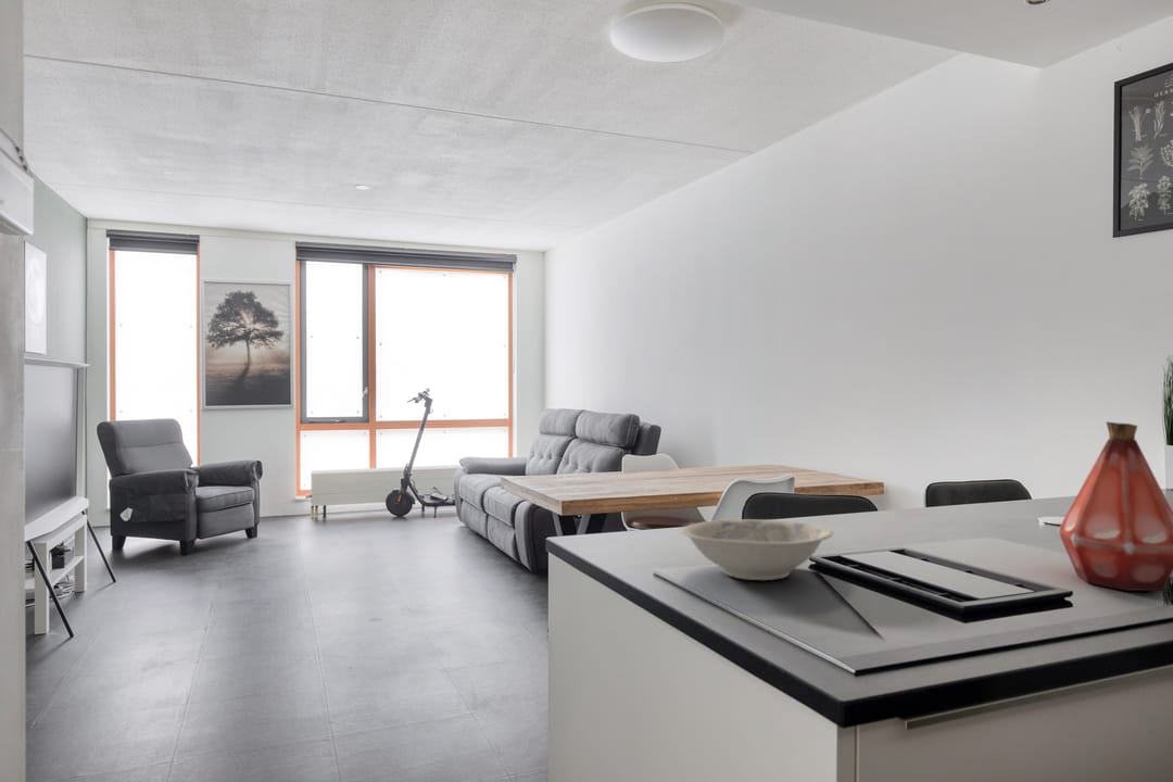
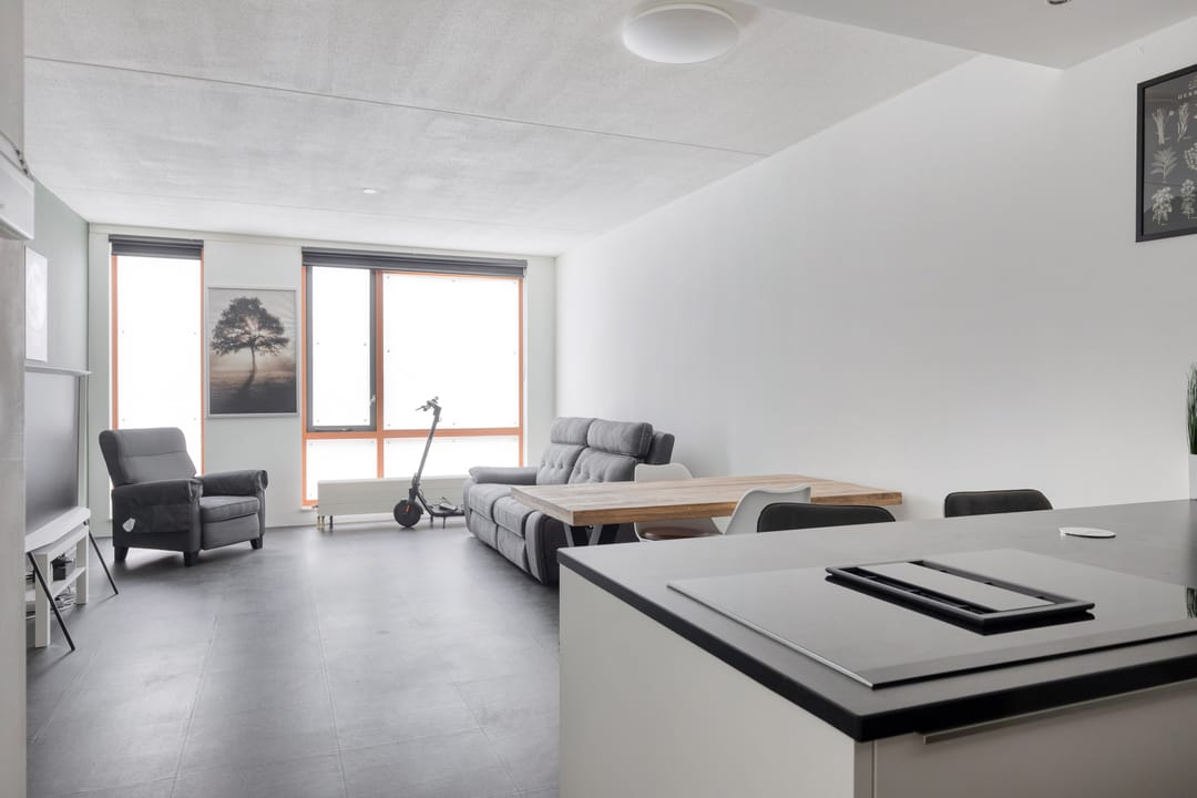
- bottle (1118, 501)
- bowl (755, 548)
